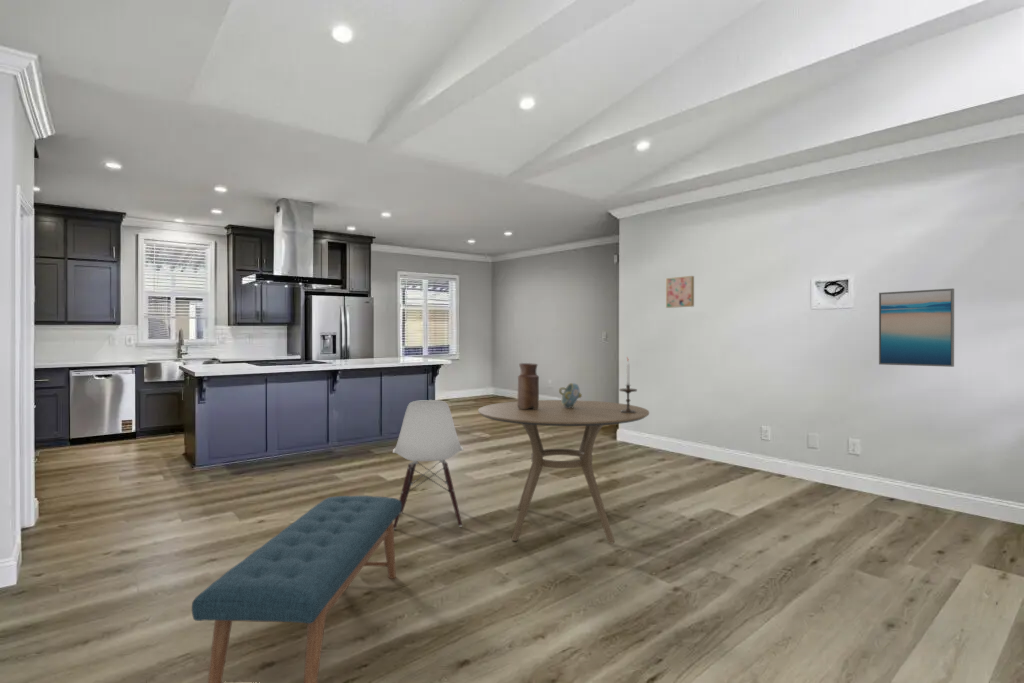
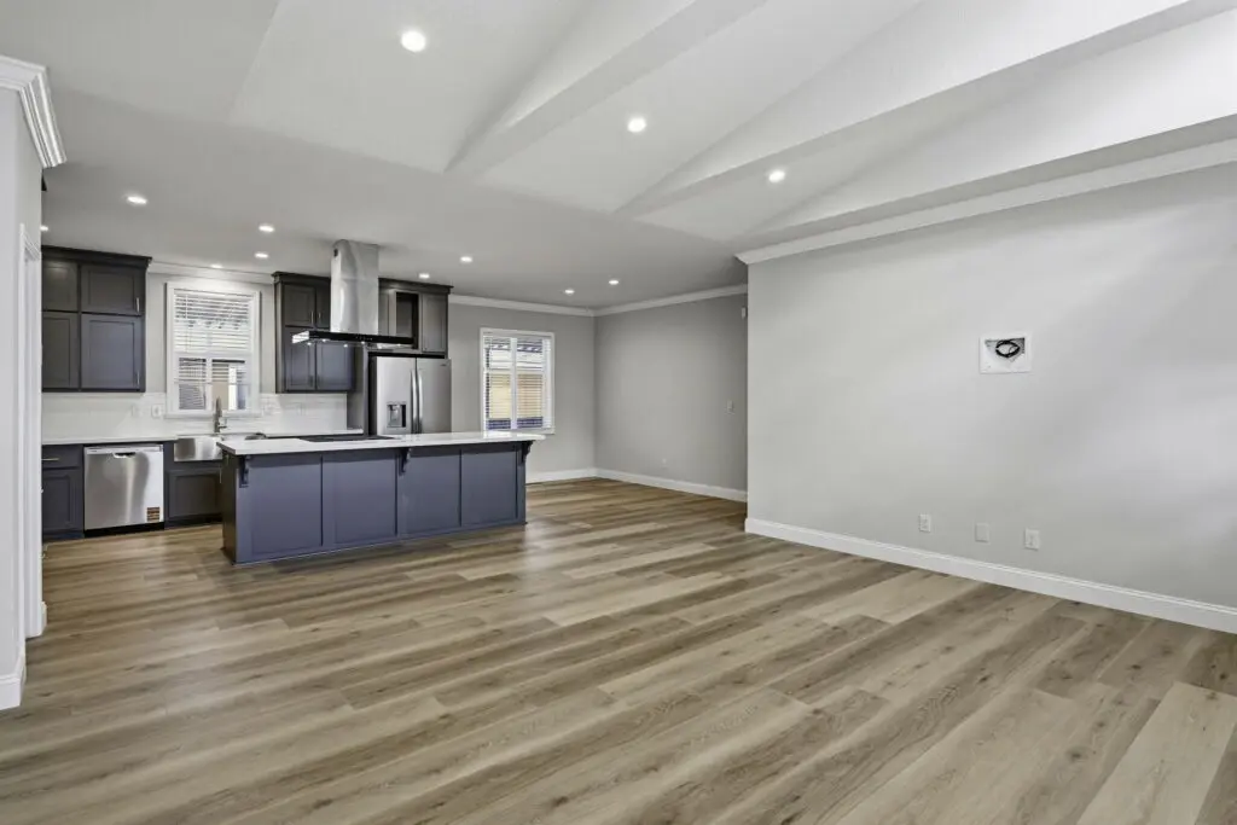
- bench (321, 580)
- chair (428, 458)
- candlestick (628, 384)
- dining table (562, 467)
- wall art (679, 292)
- vase (528, 385)
- wall art (915, 328)
- decorative bowl (570, 395)
